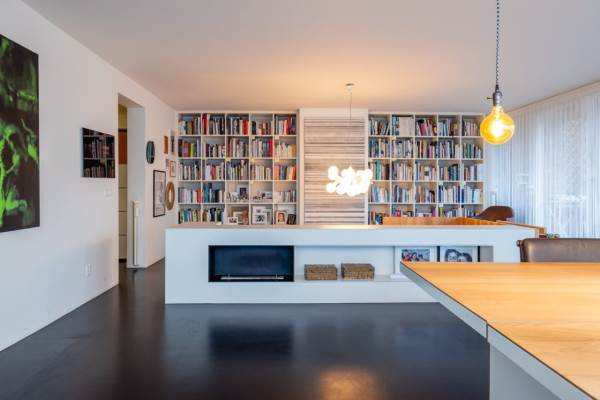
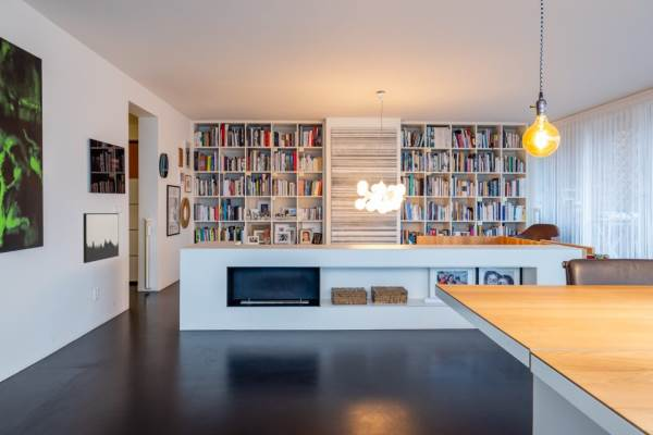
+ wall art (102, 236)
